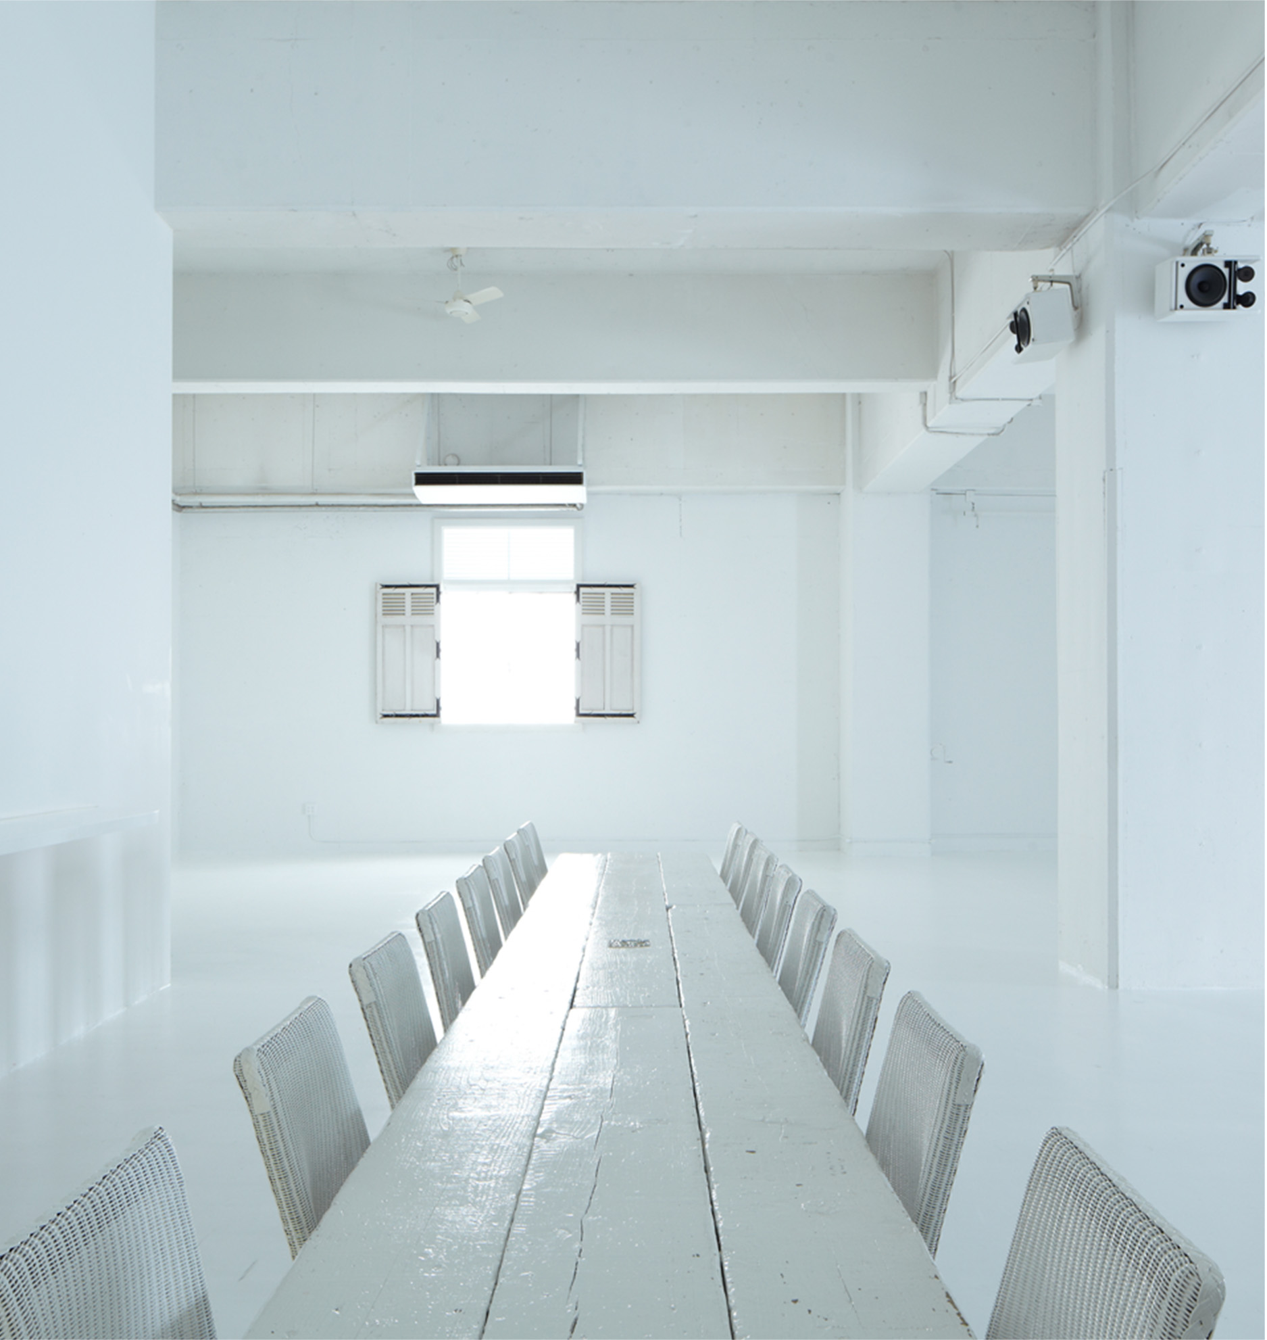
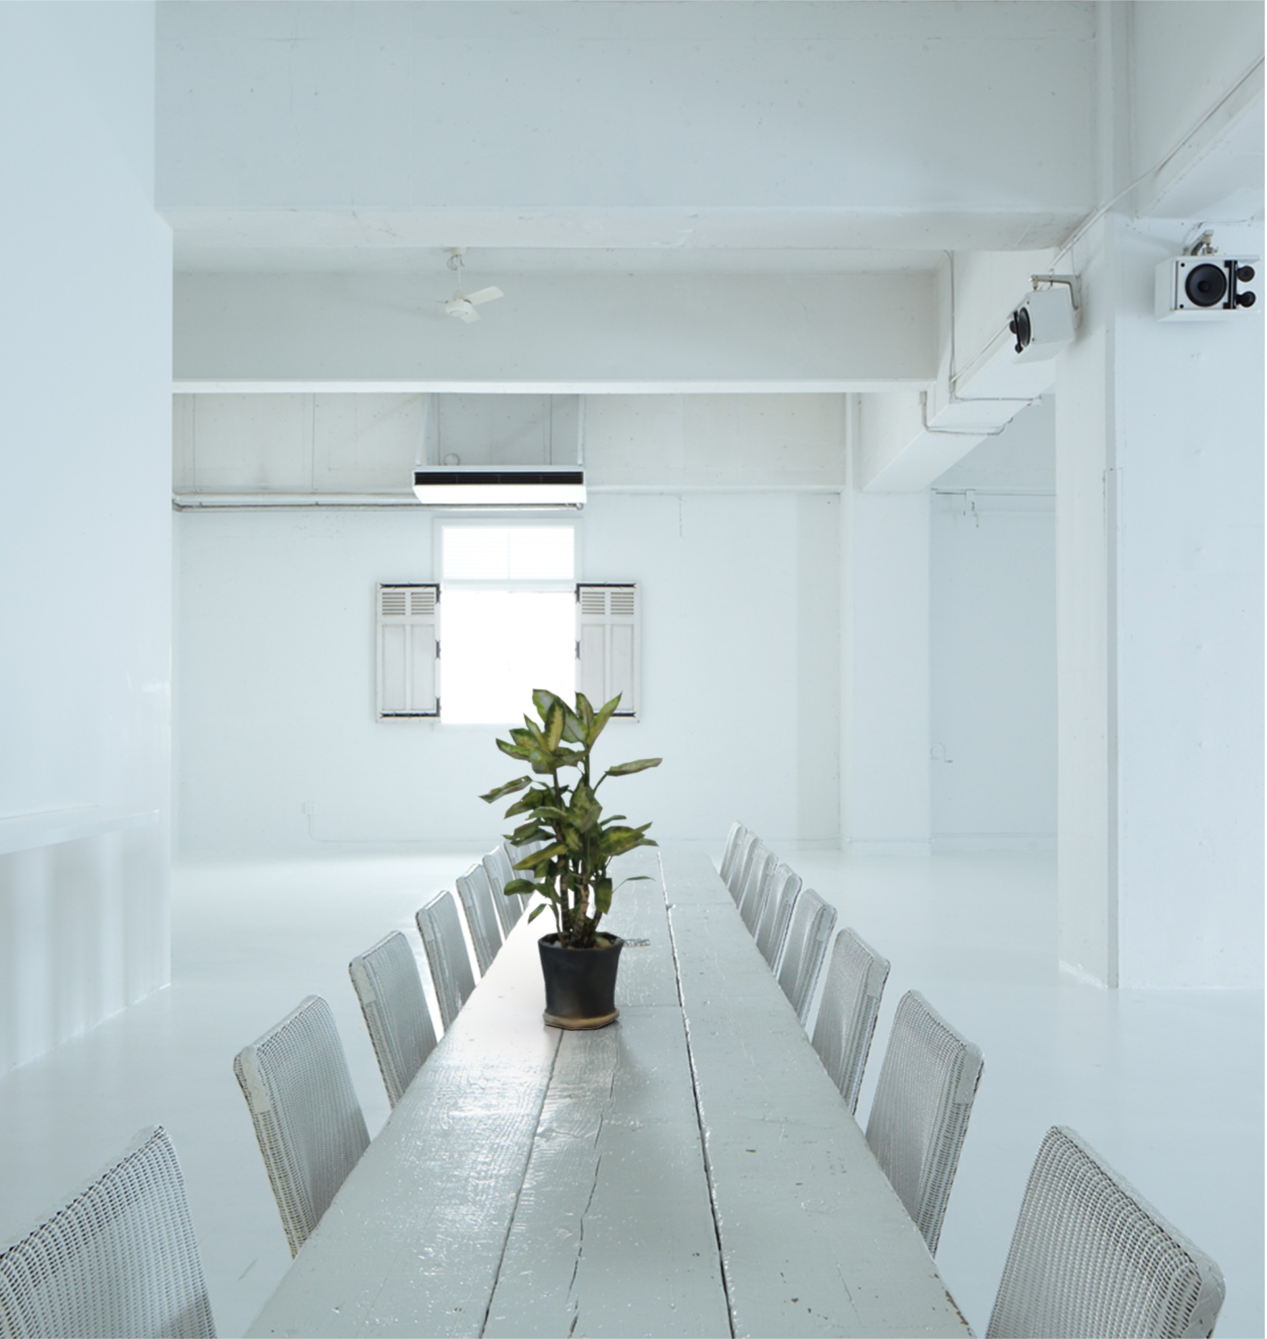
+ potted plant (569, 855)
